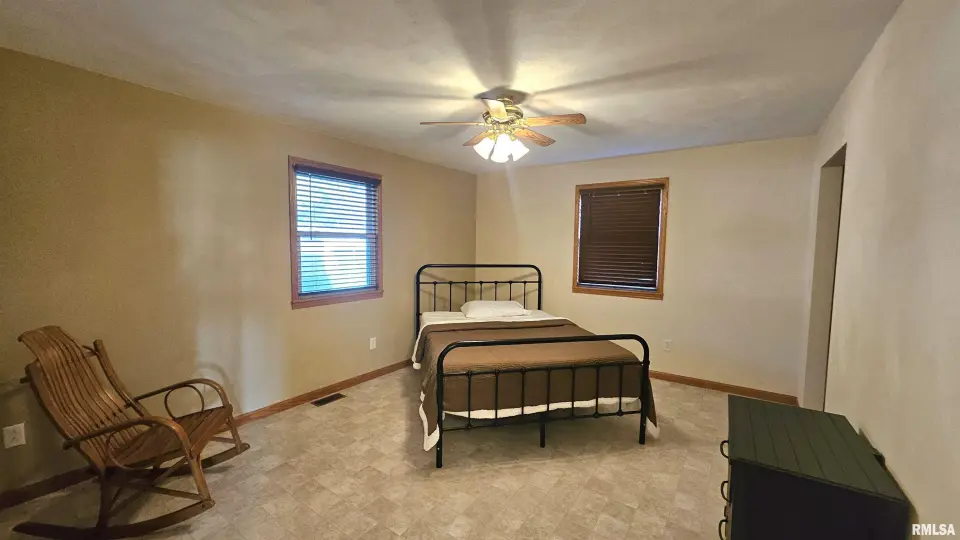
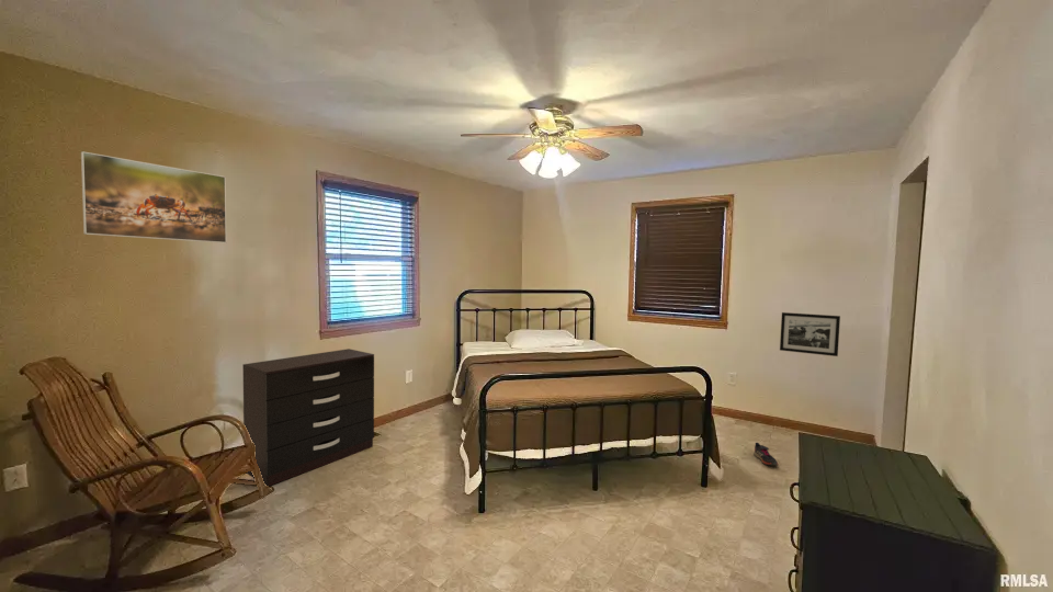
+ shoe (765, 454)
+ picture frame (808, 333)
+ dresser (314, 409)
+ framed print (161, 202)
